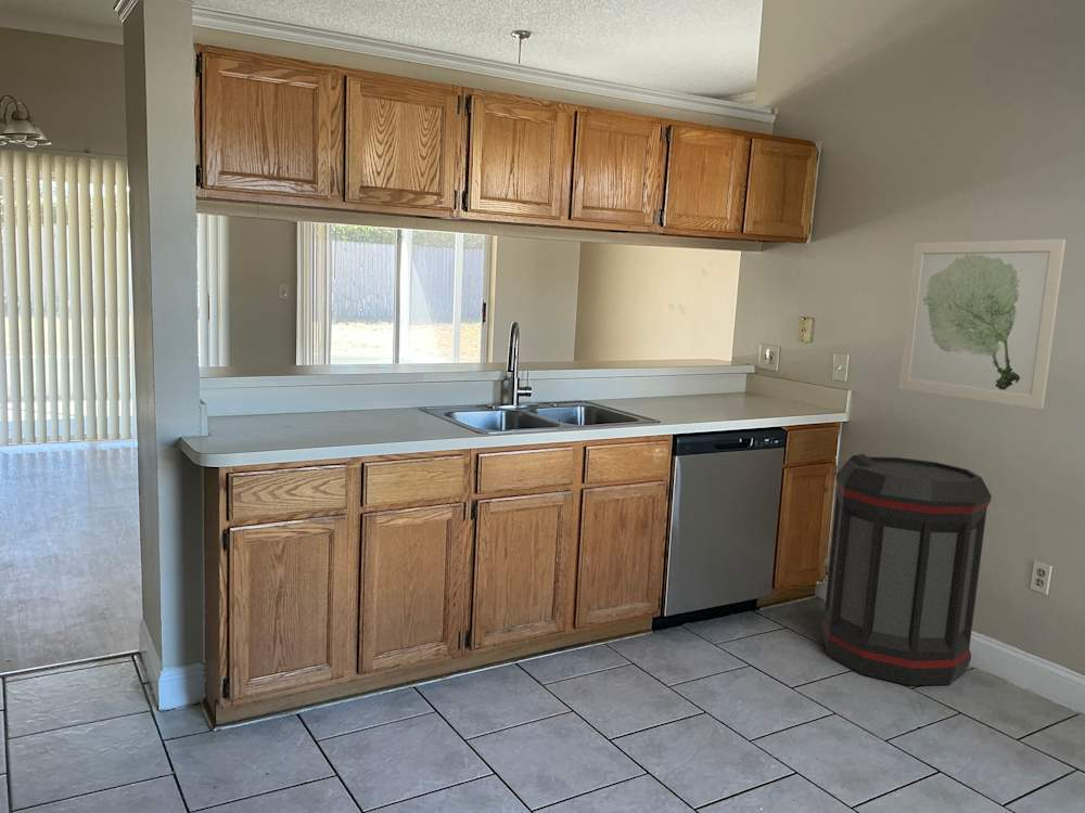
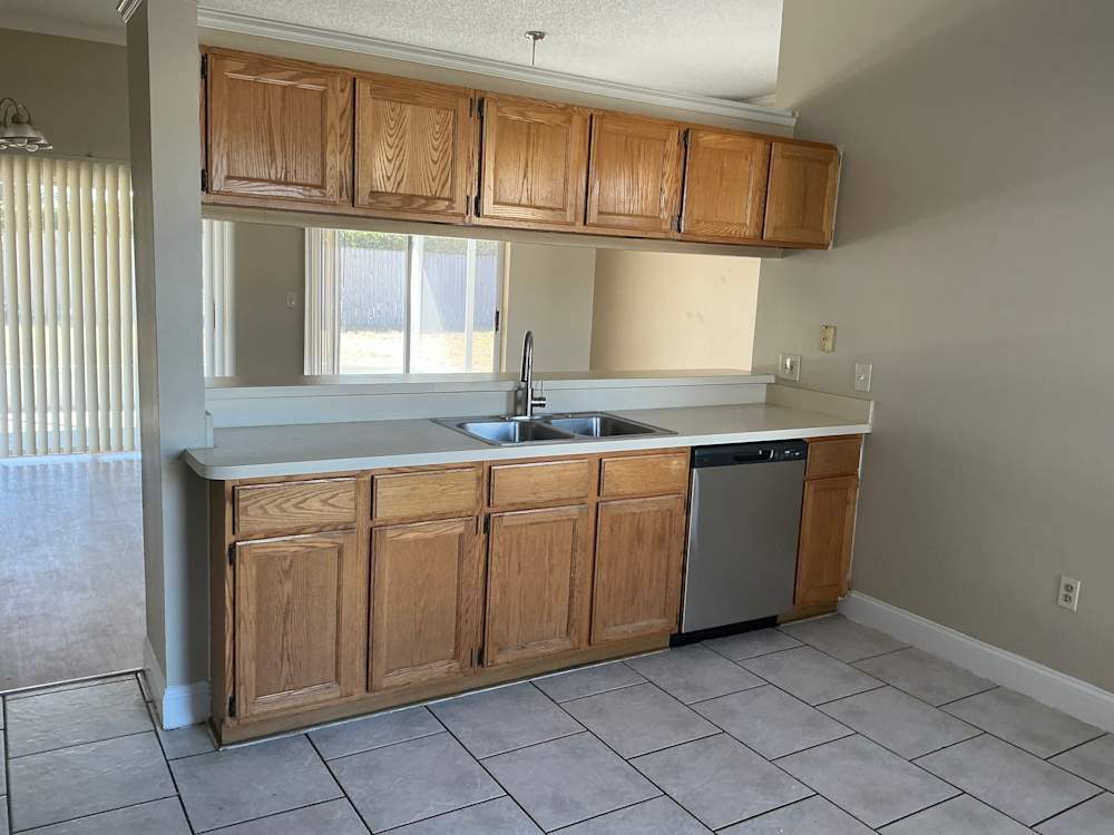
- trash can (902, 560)
- wall art (974, 320)
